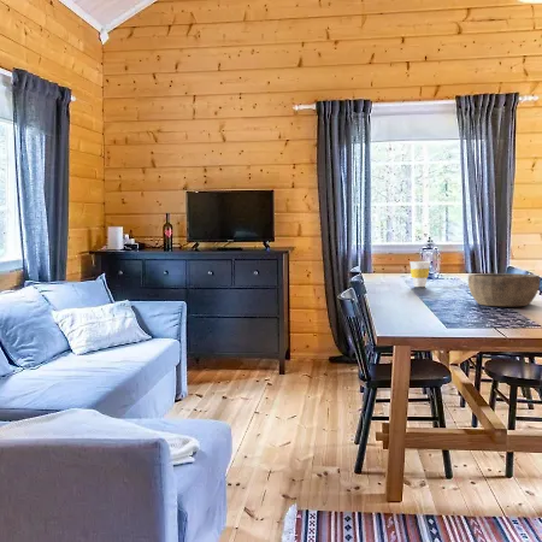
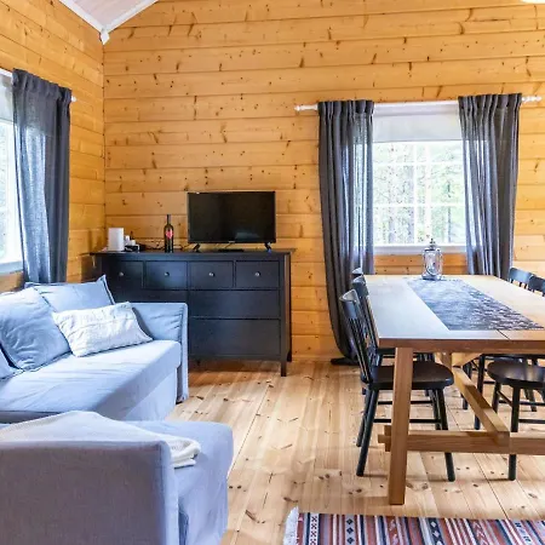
- bowl (502, 289)
- cup (419, 273)
